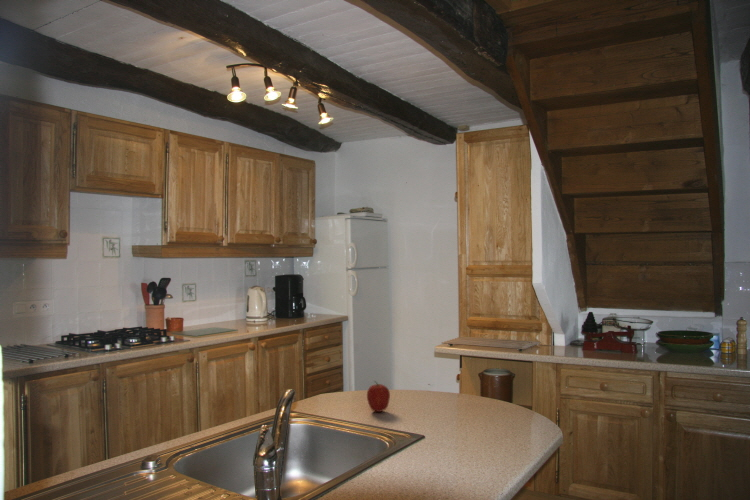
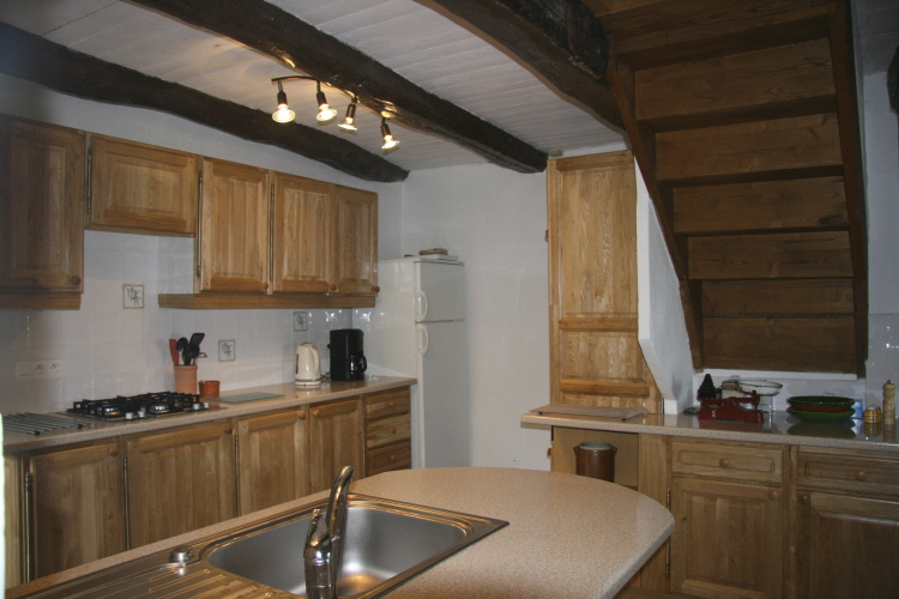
- fruit (378, 396)
